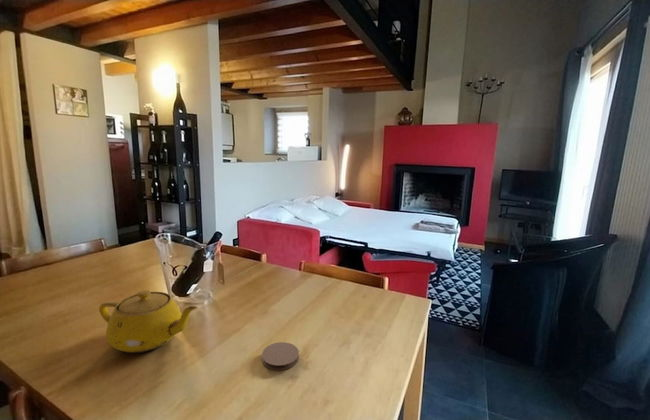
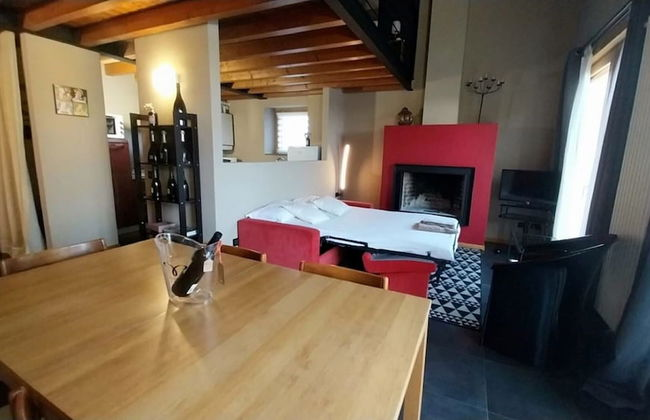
- coaster (280, 355)
- teapot (148, 316)
